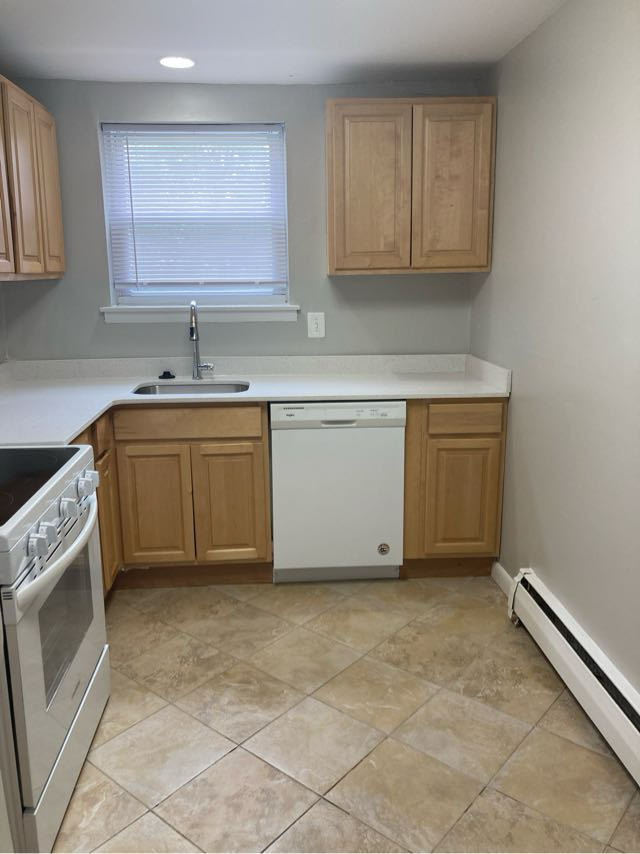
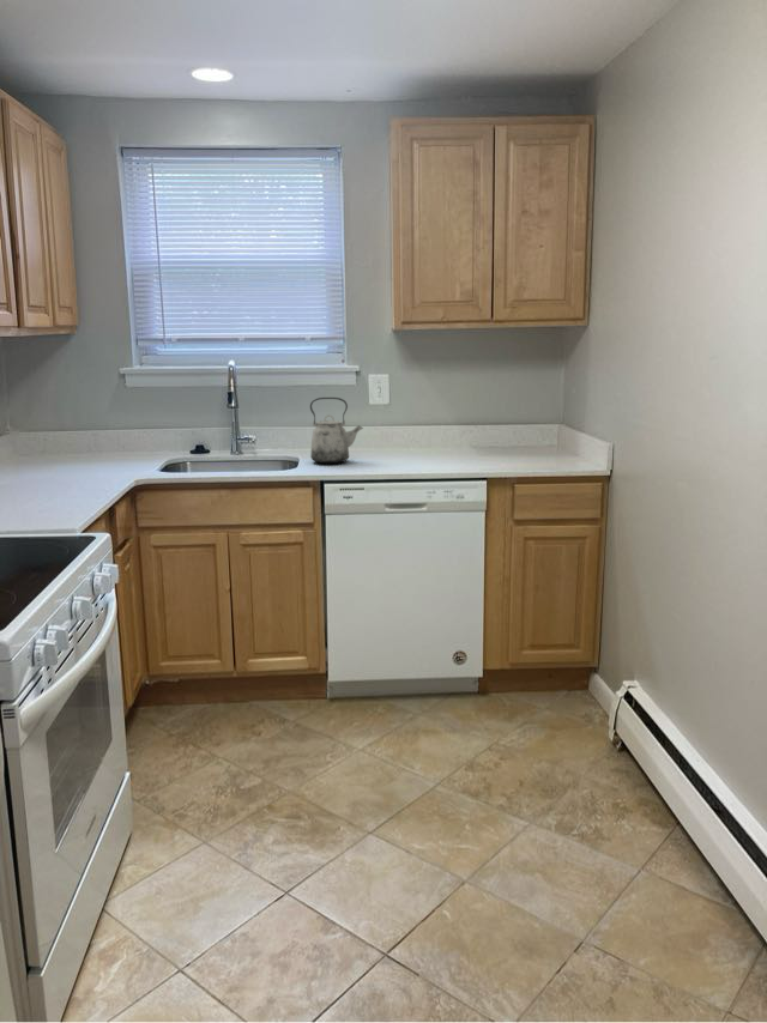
+ kettle (336, 430)
